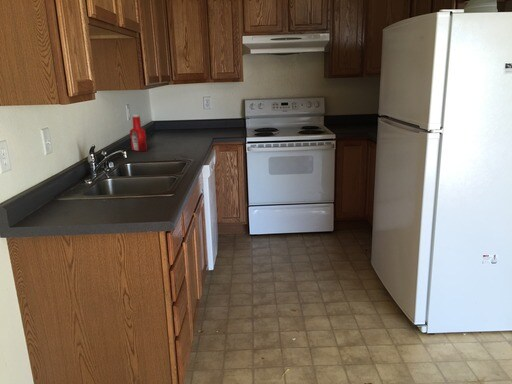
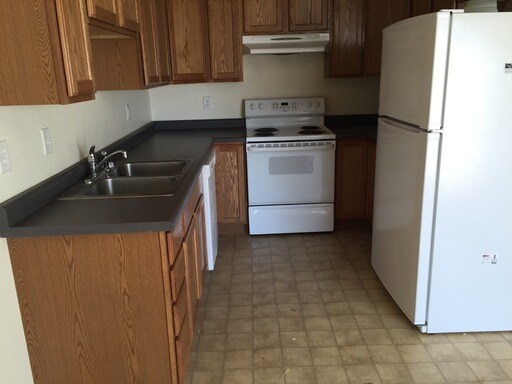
- soap bottle (137, 132)
